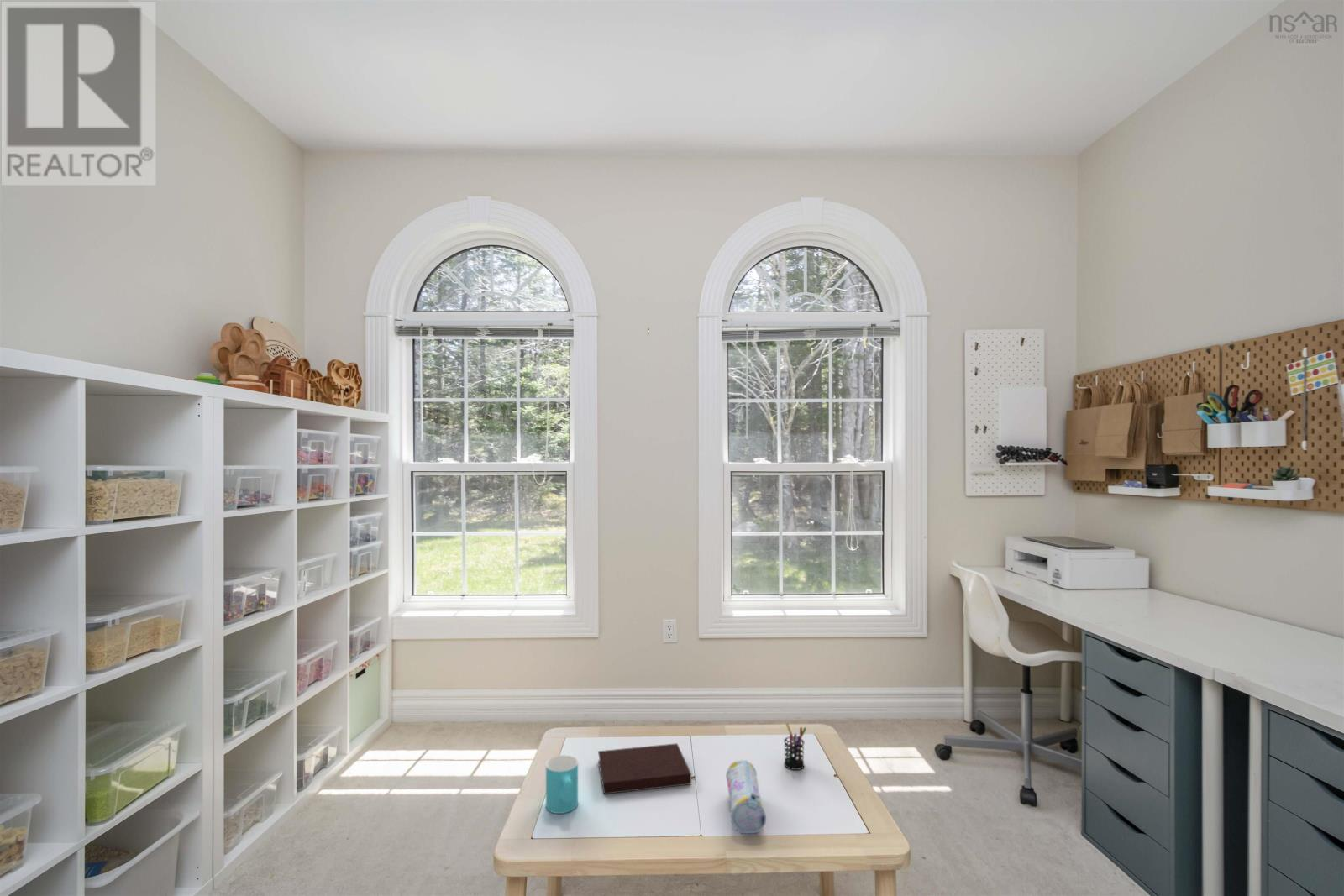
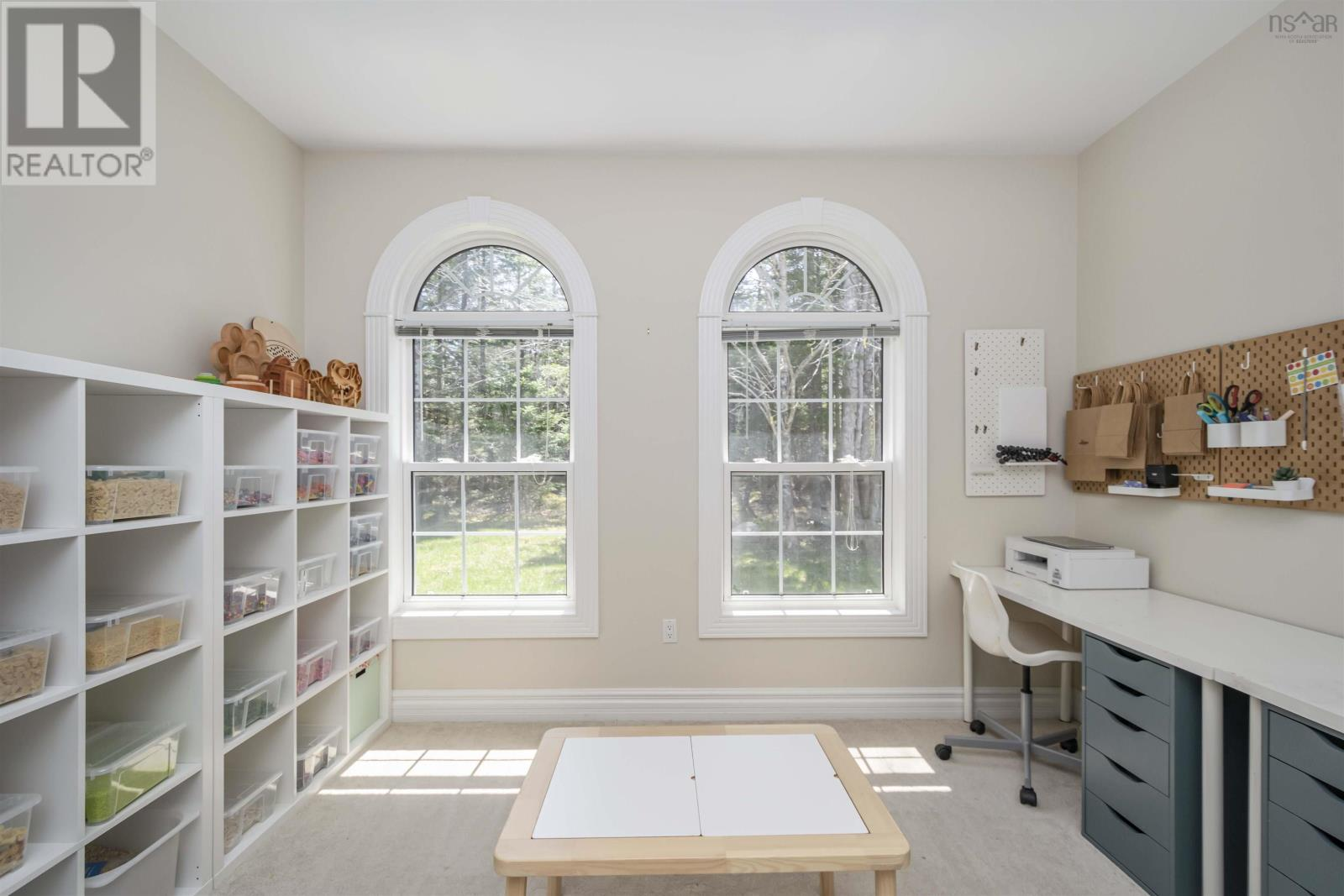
- pencil case (744, 794)
- cup (560, 787)
- pen holder (796, 744)
- notebook (643, 767)
